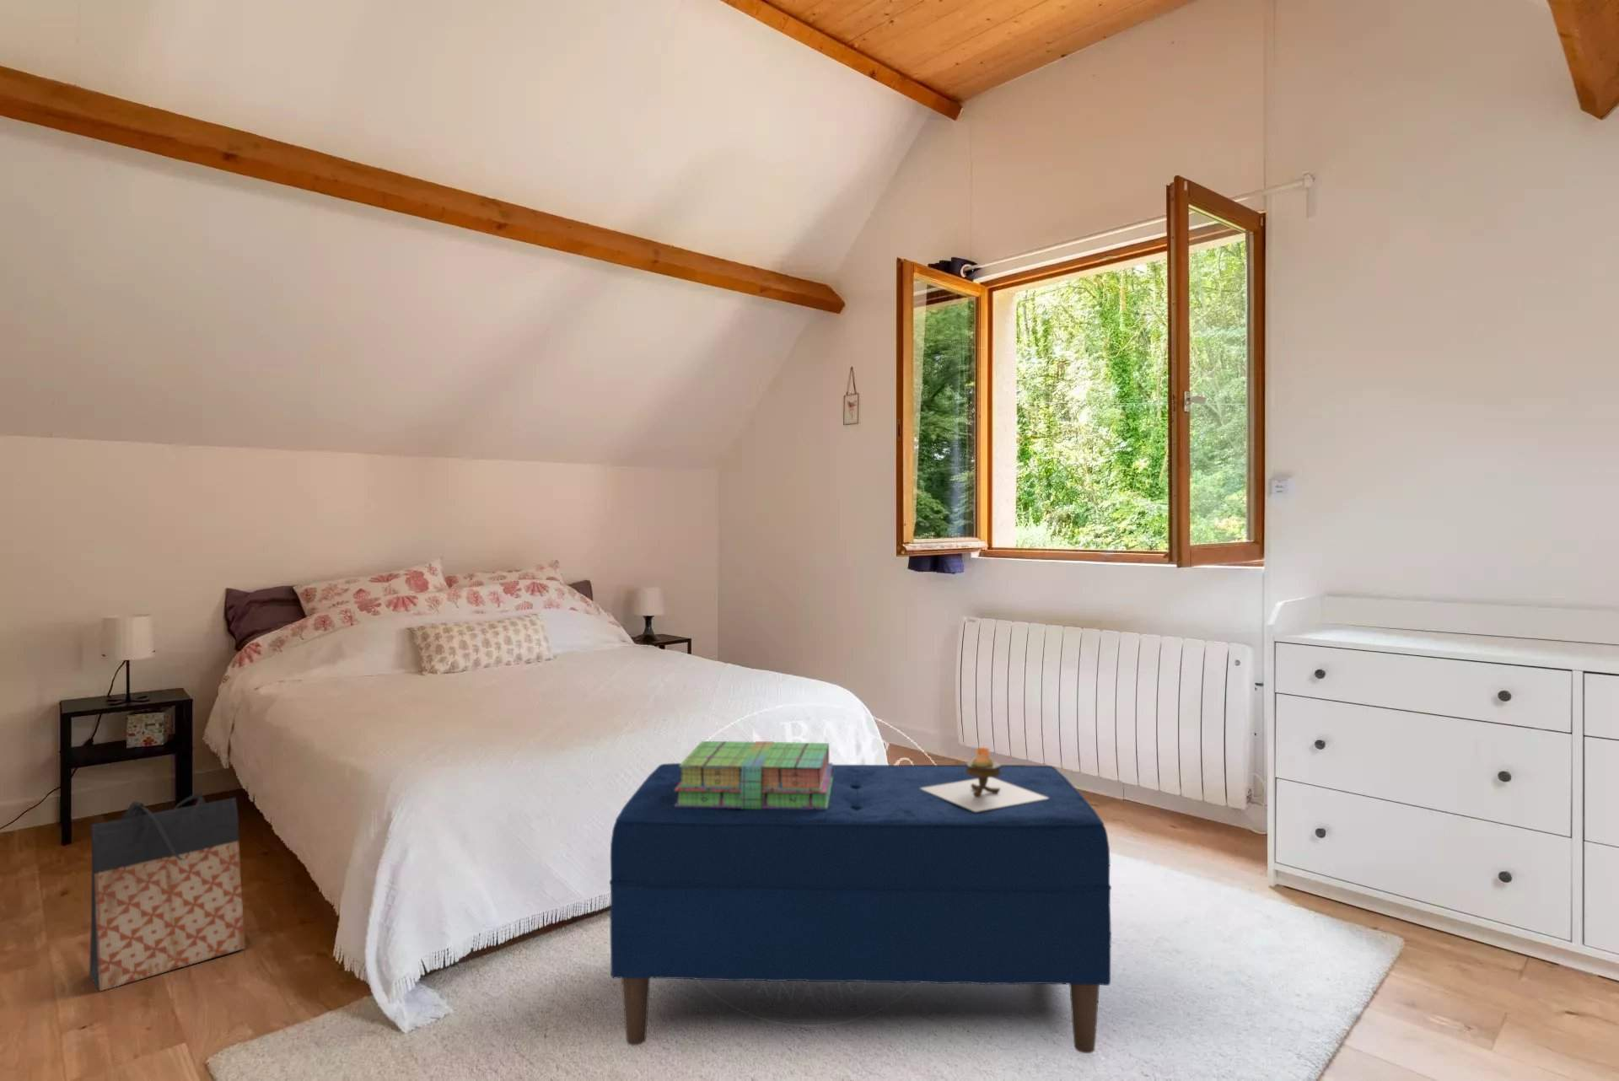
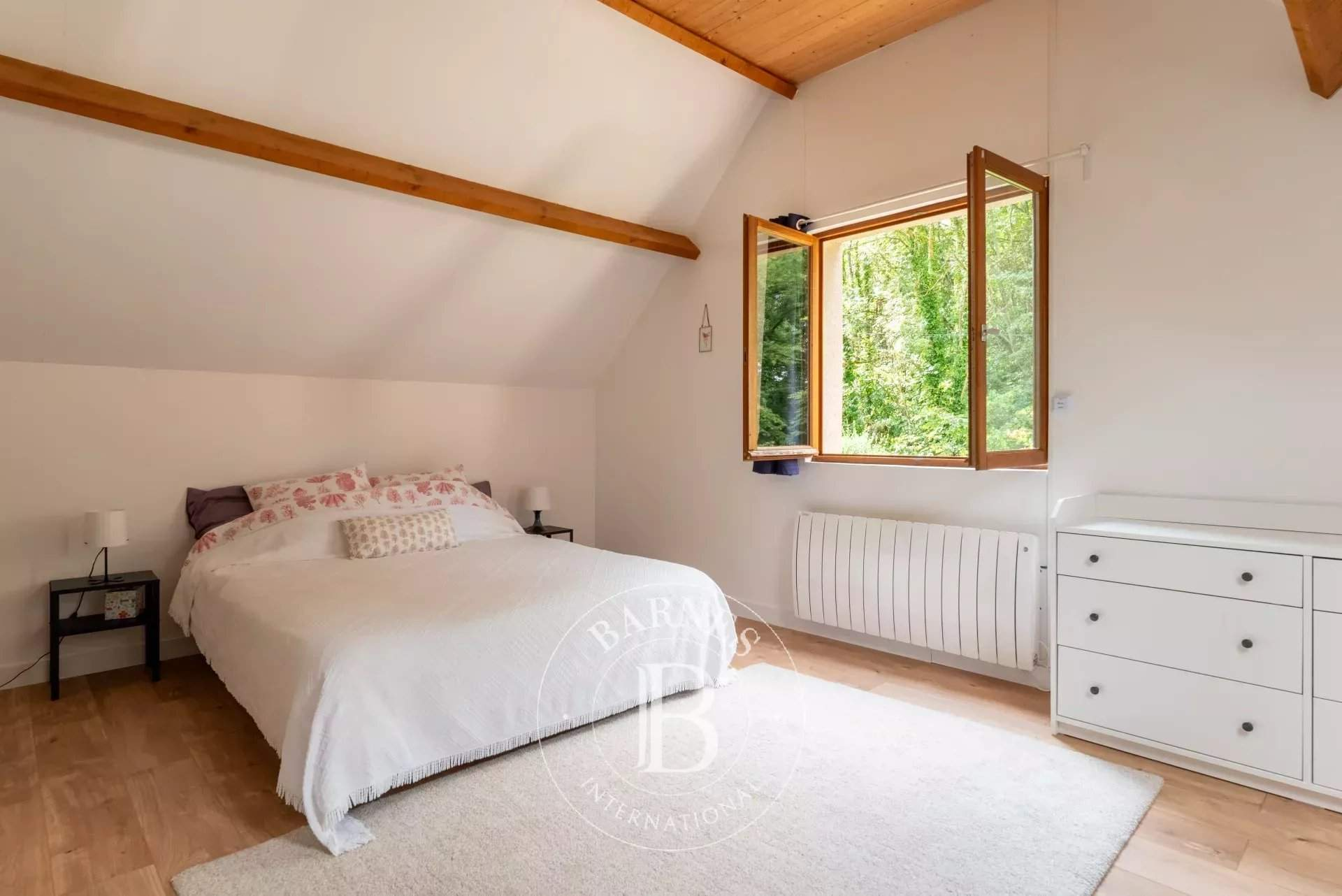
- bench (855, 894)
- candle (982, 769)
- bag (168, 878)
- stack of books (758, 771)
